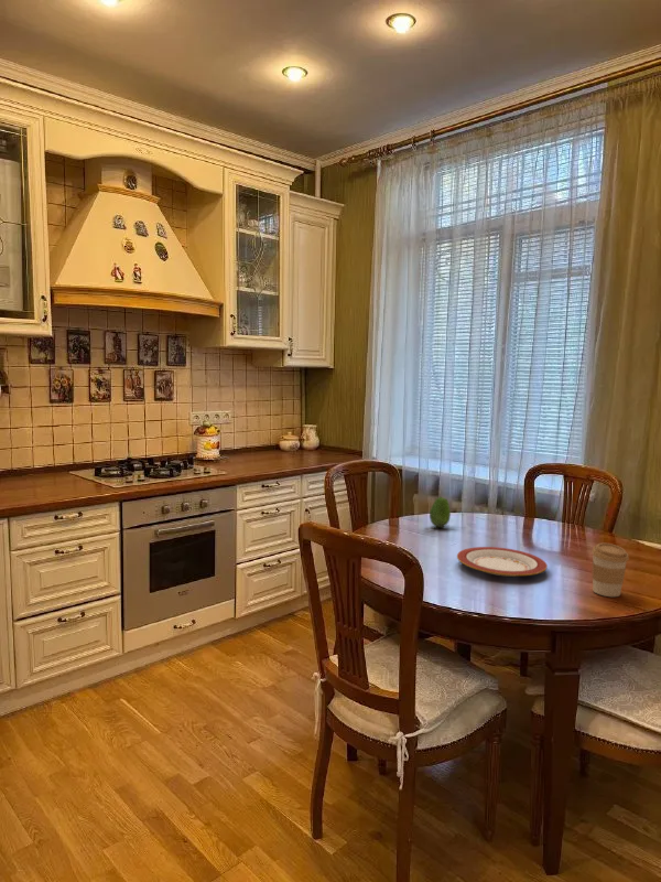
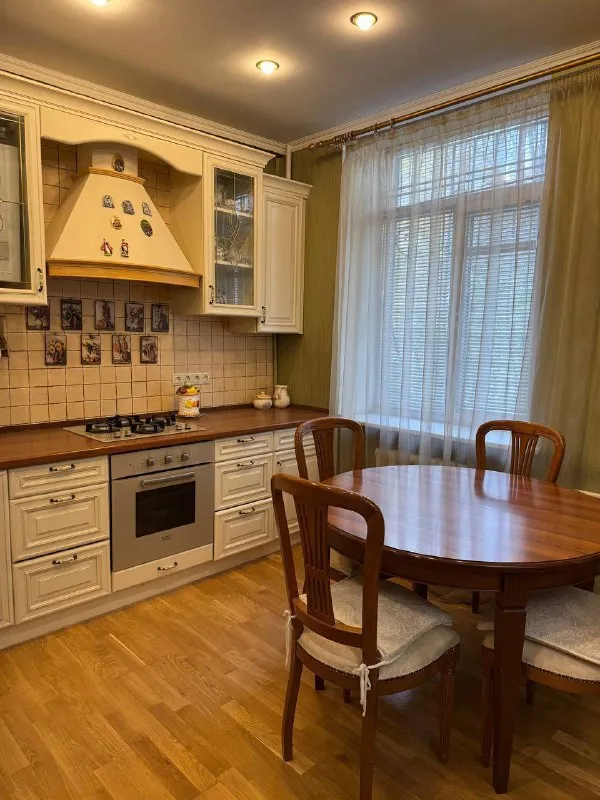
- plate (500, 562)
- coffee cup (608, 569)
- fruit (440, 512)
